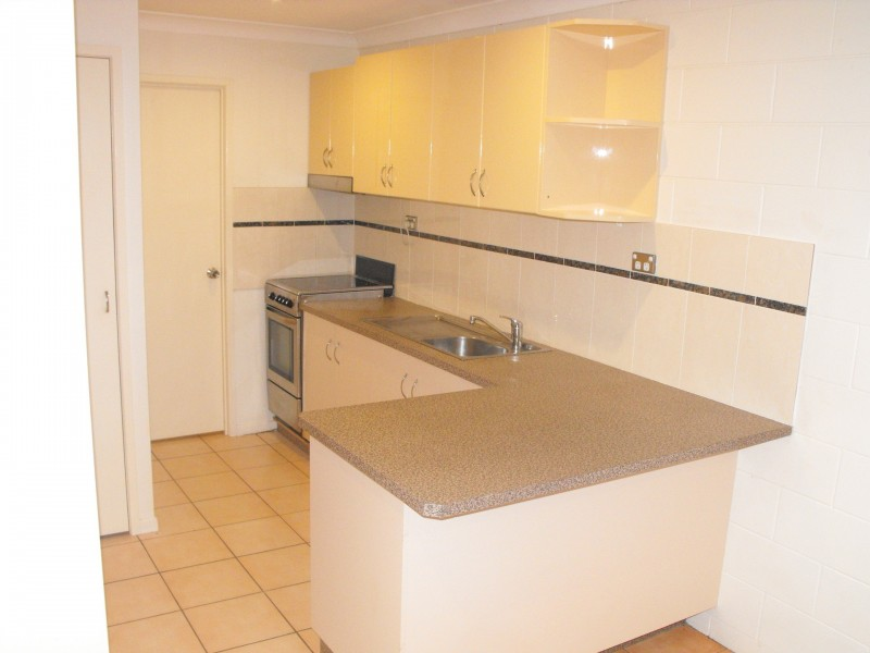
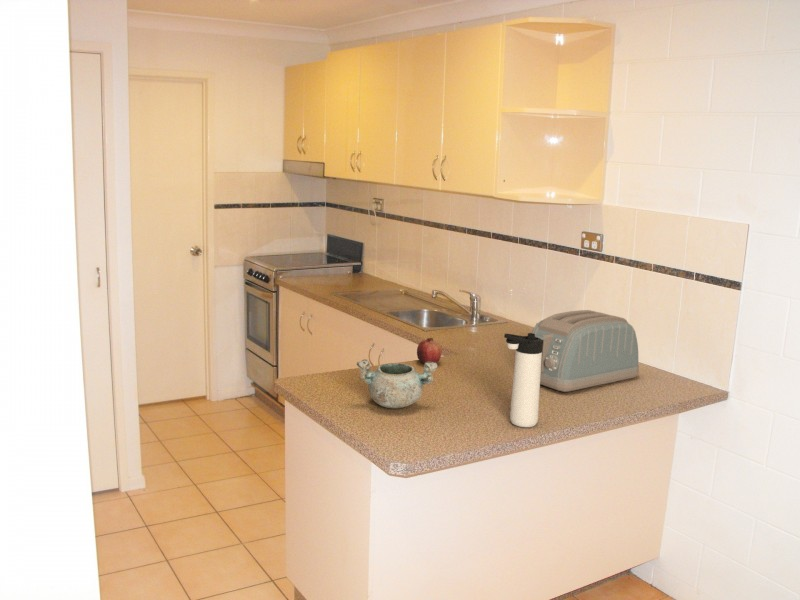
+ toaster (580, 346)
+ fruit (429, 351)
+ thermos bottle (520, 379)
+ bowl (396, 382)
